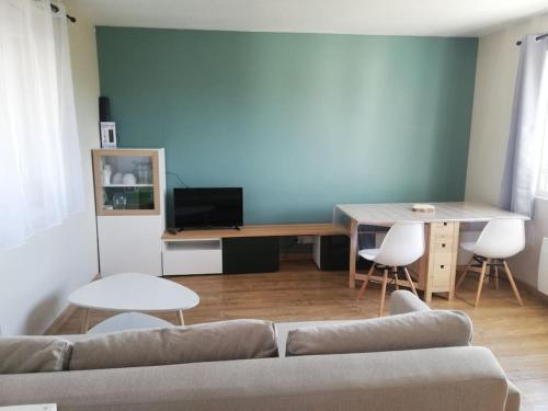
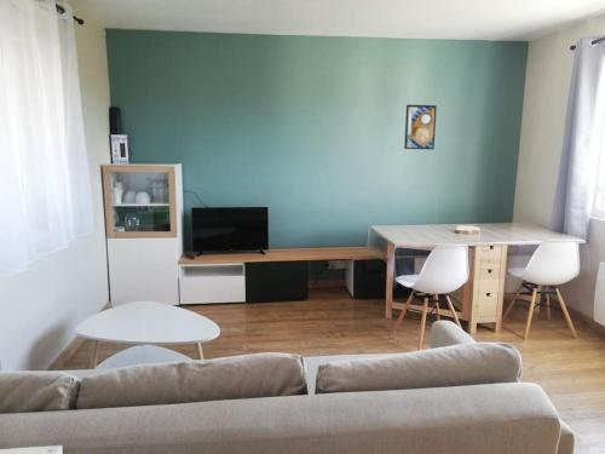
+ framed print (420, 127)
